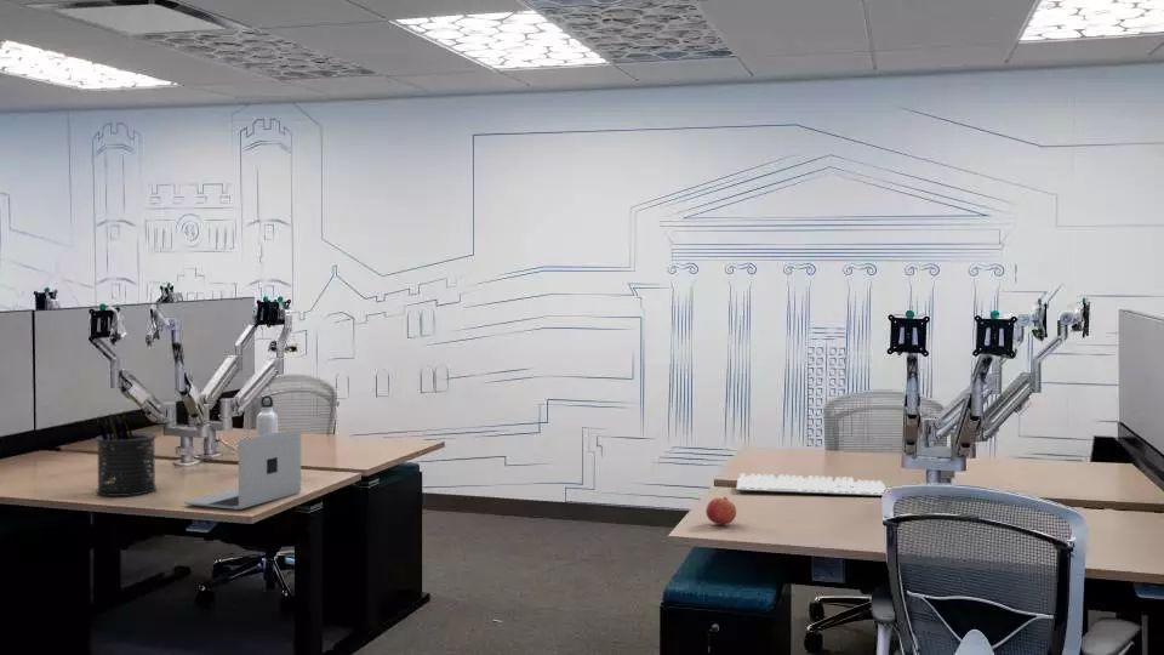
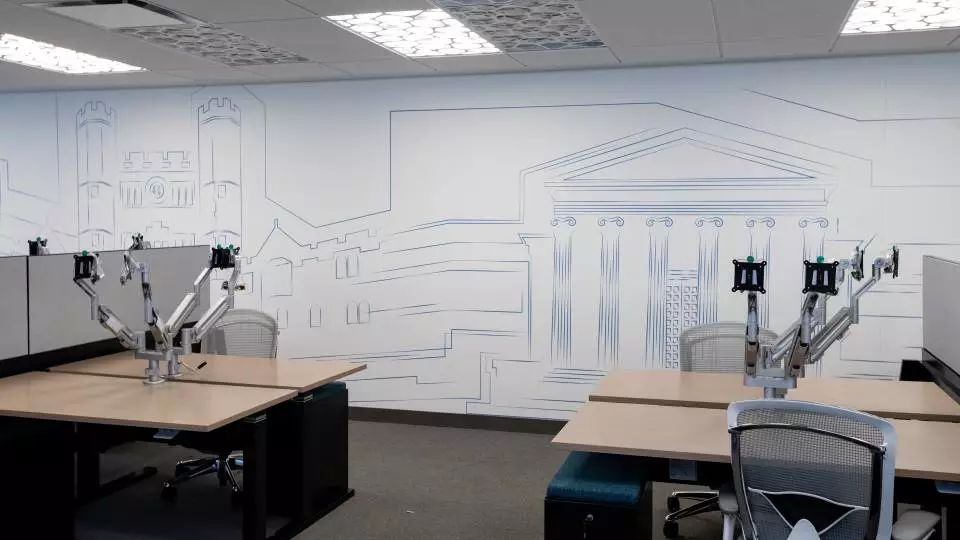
- pomegranate (720, 511)
- water bottle (267, 432)
- keyboard (810, 484)
- pen holder (126, 450)
- laptop (244, 465)
